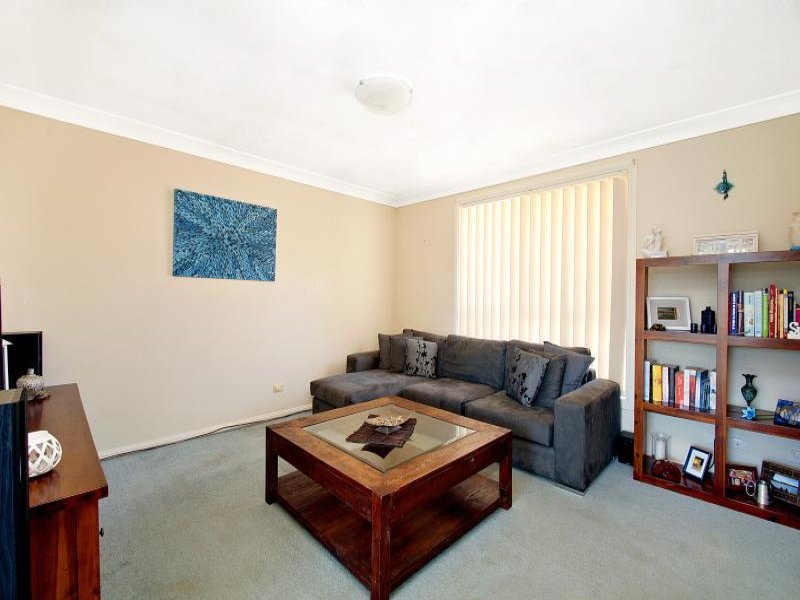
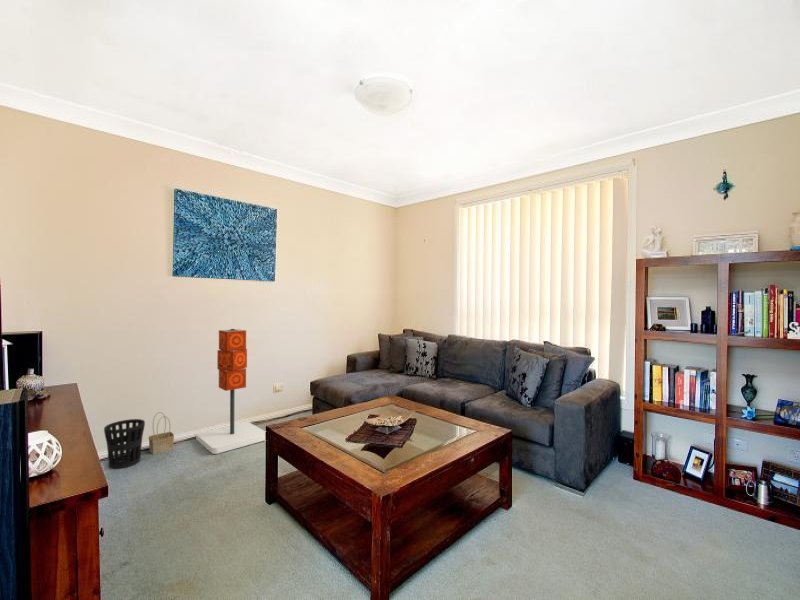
+ basket (161, 433)
+ wastebasket (125, 443)
+ speaker (232, 383)
